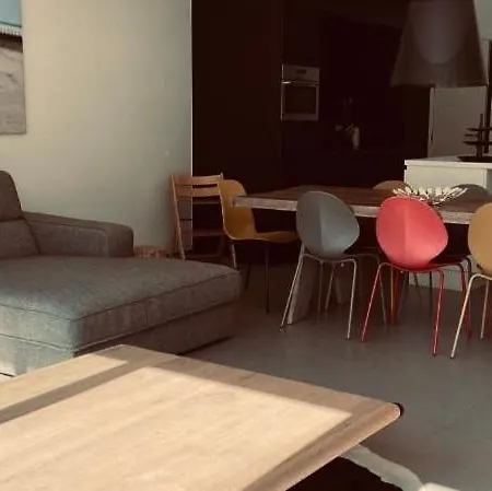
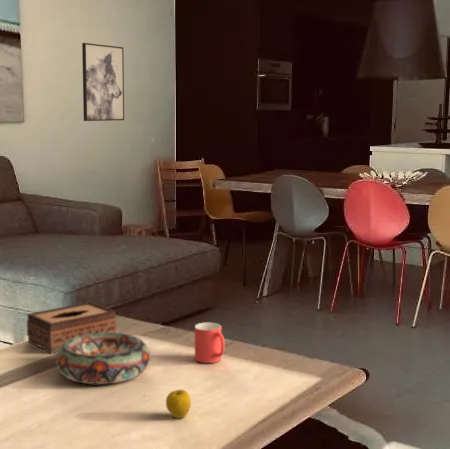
+ mug (211, 344)
+ tissue box (72, 326)
+ apple (178, 403)
+ decorative bowl (103, 357)
+ wall art (104, 83)
